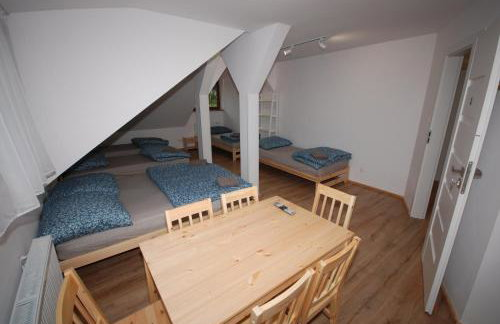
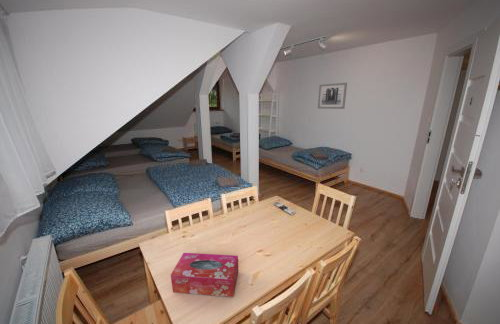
+ tissue box (206, 273)
+ wall art (331, 96)
